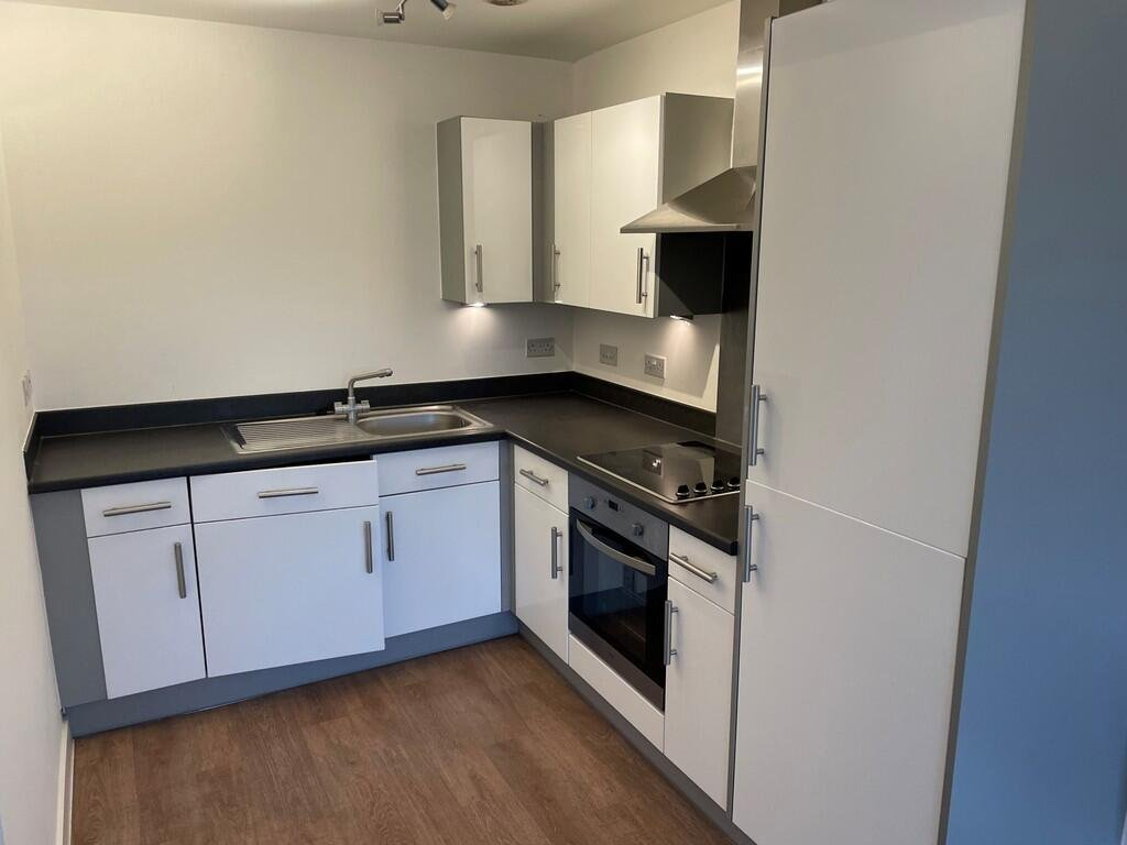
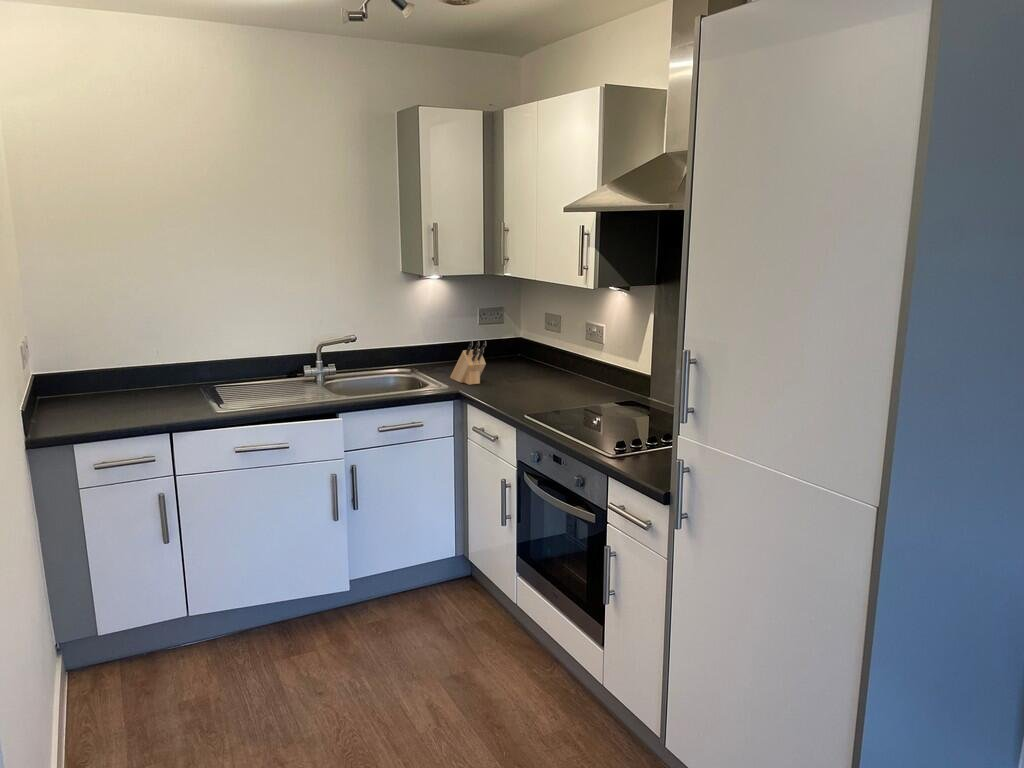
+ knife block (469, 360)
